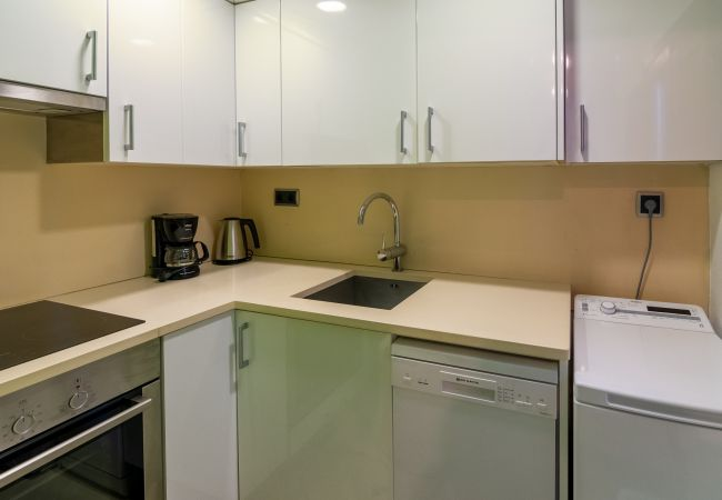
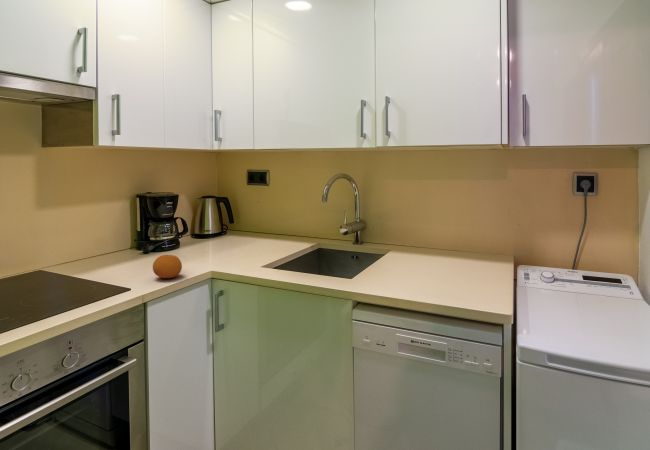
+ fruit (167, 266)
